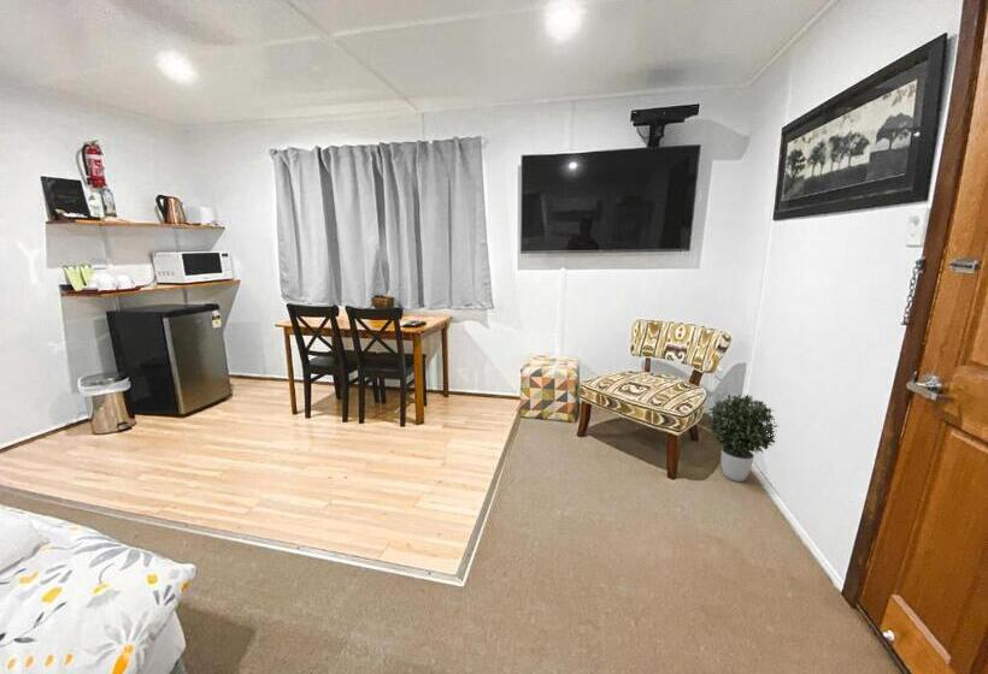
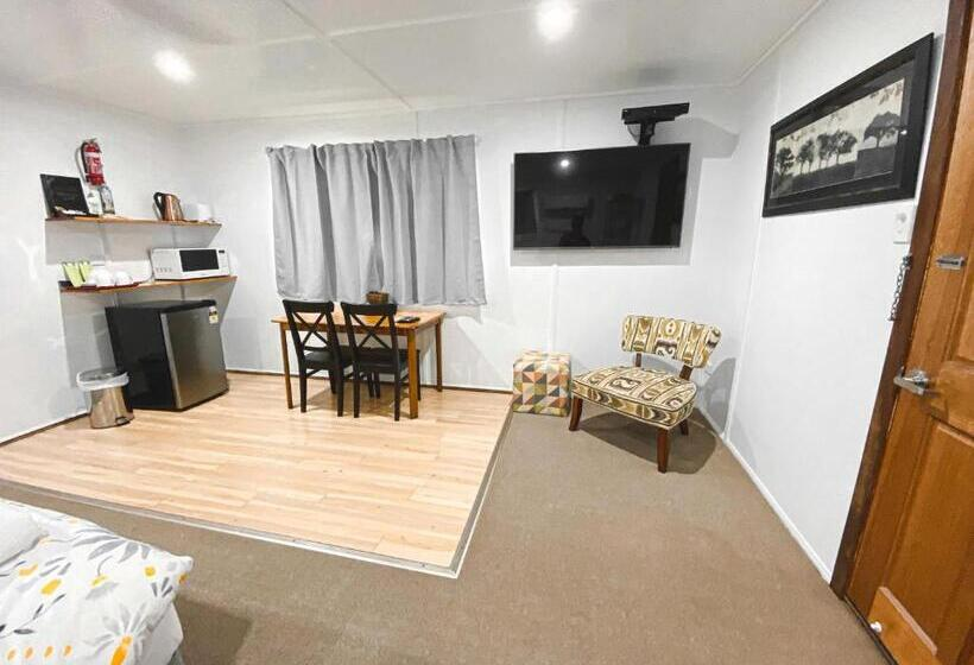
- potted plant (739, 437)
